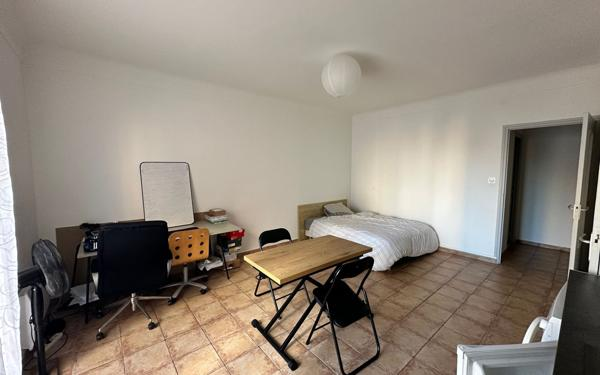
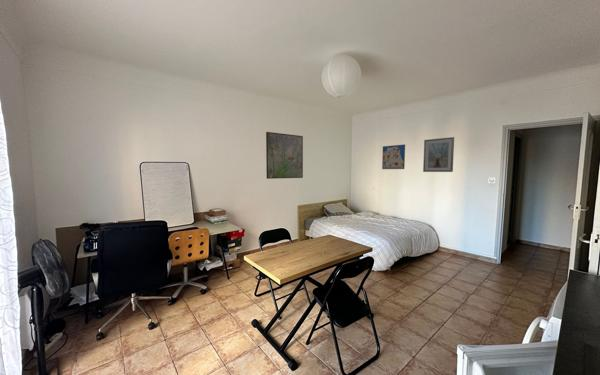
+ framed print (285, 156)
+ wall art (393, 157)
+ picture frame (437, 155)
